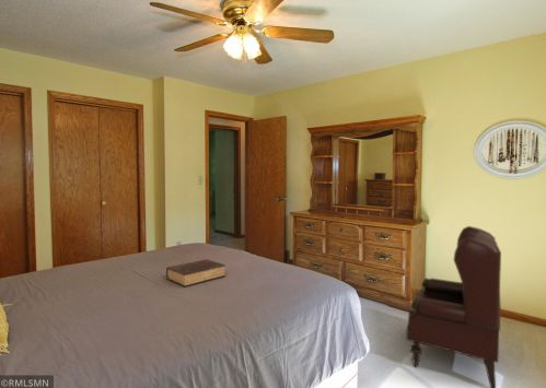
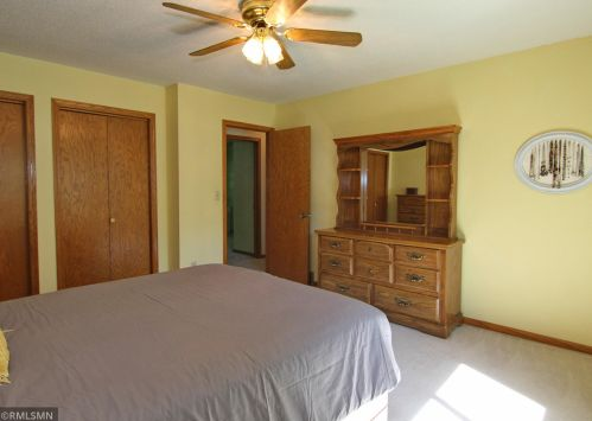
- book (196, 271)
- armchair (452, 293)
